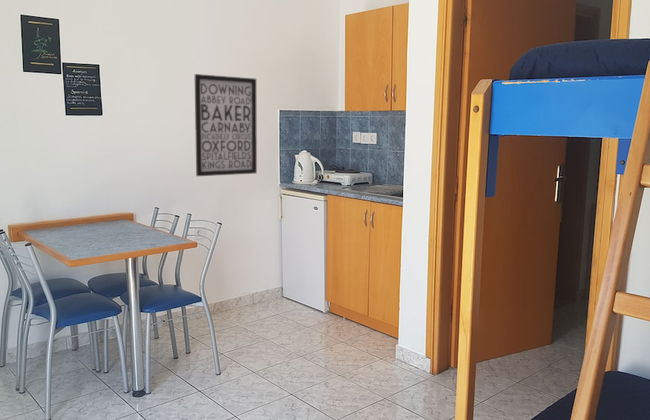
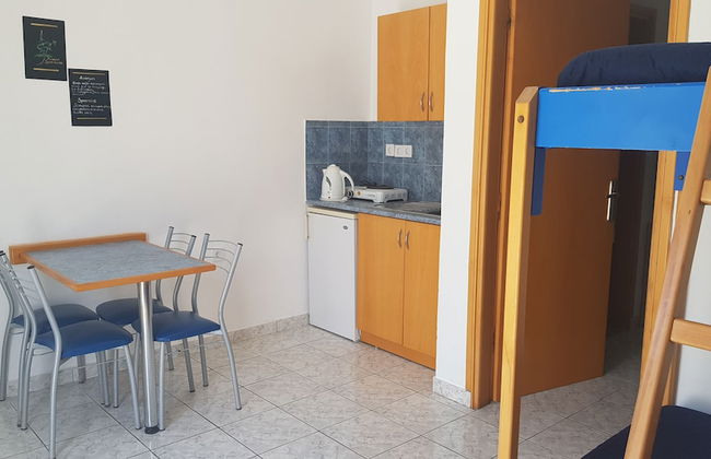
- wall art (227, 126)
